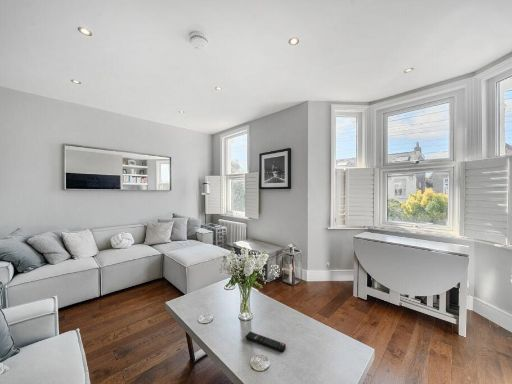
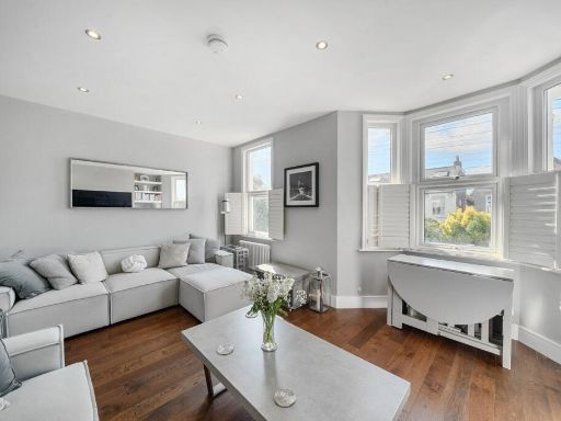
- remote control (265, 341)
